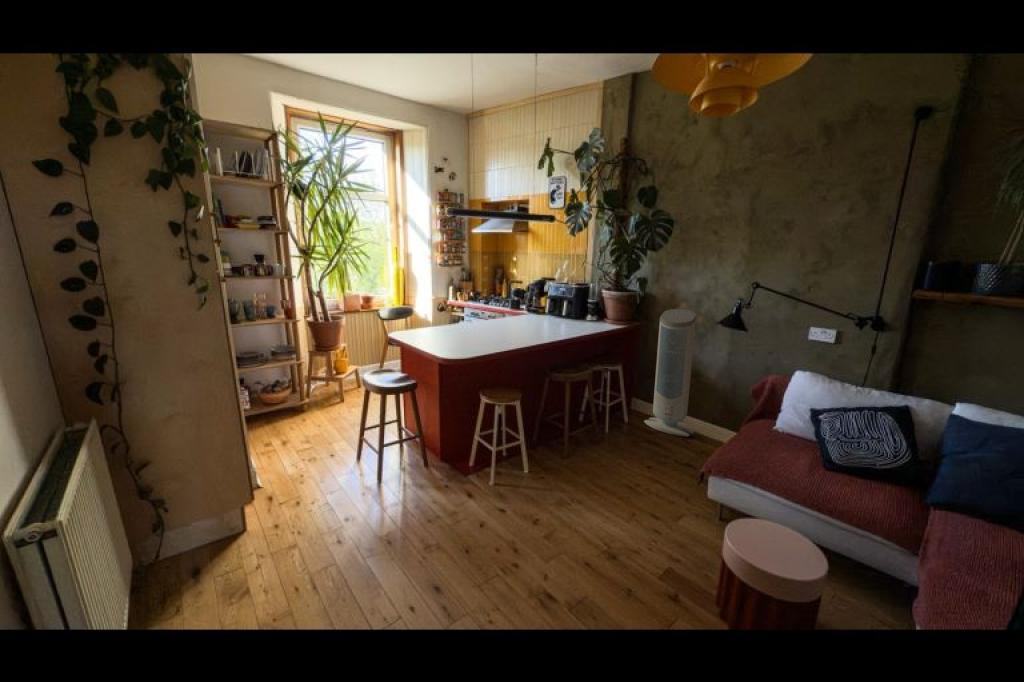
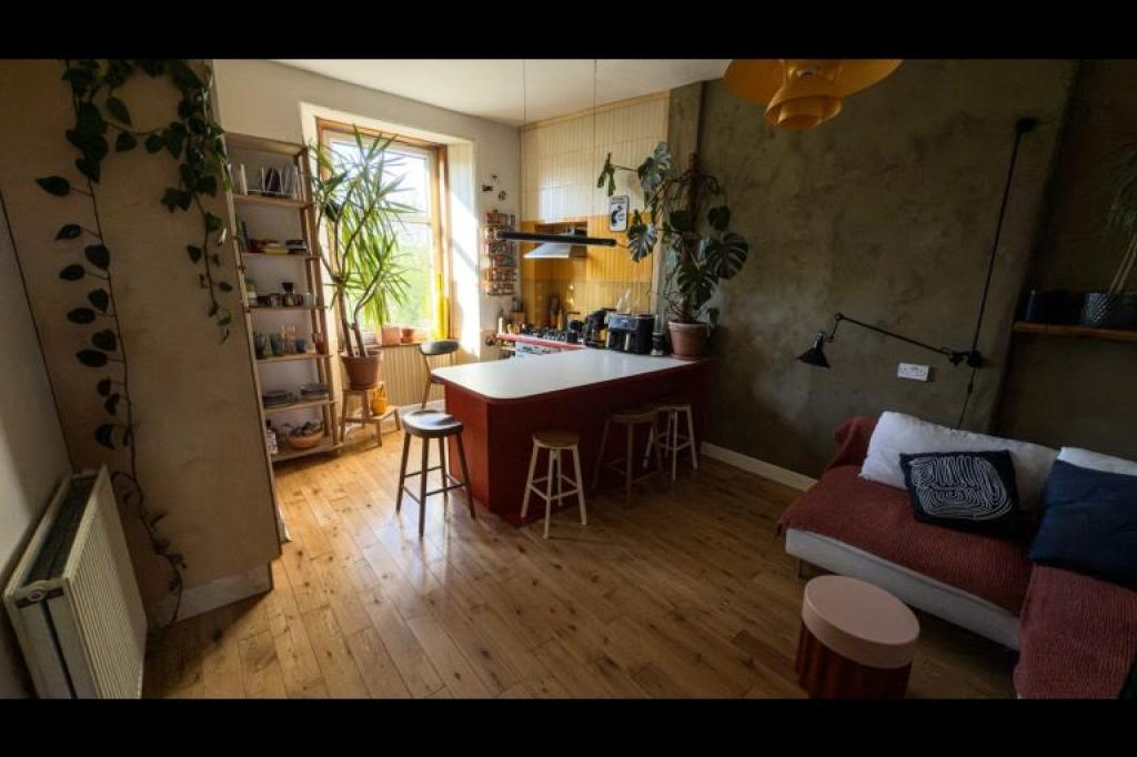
- air purifier (673, 370)
